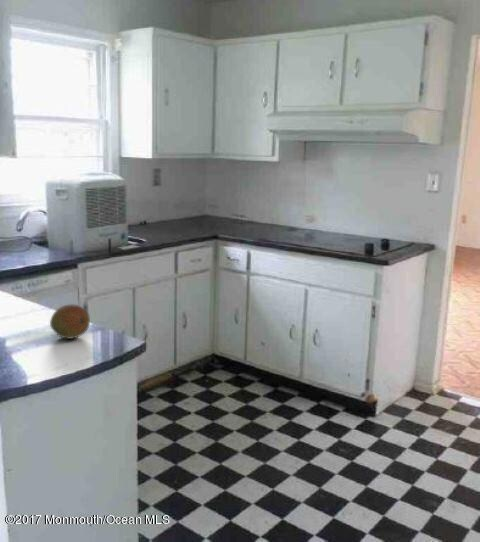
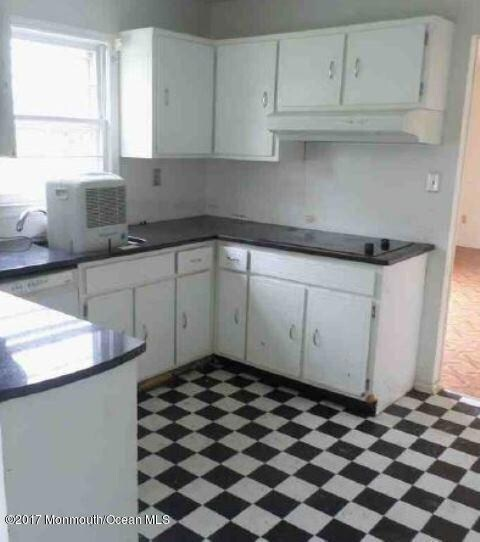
- fruit (67, 320)
